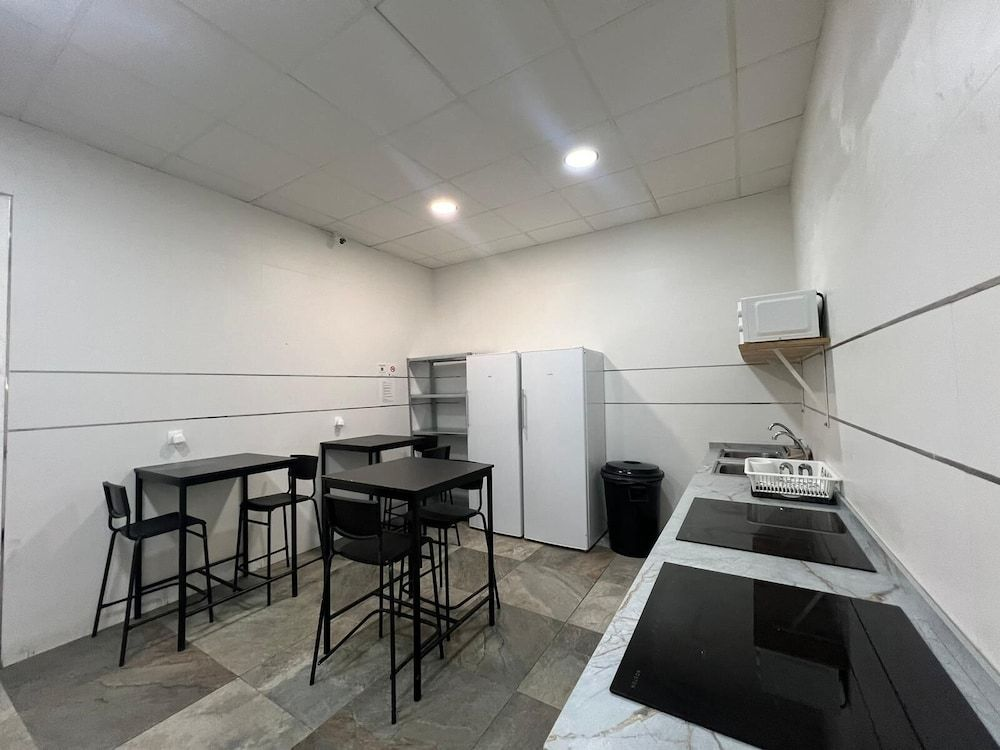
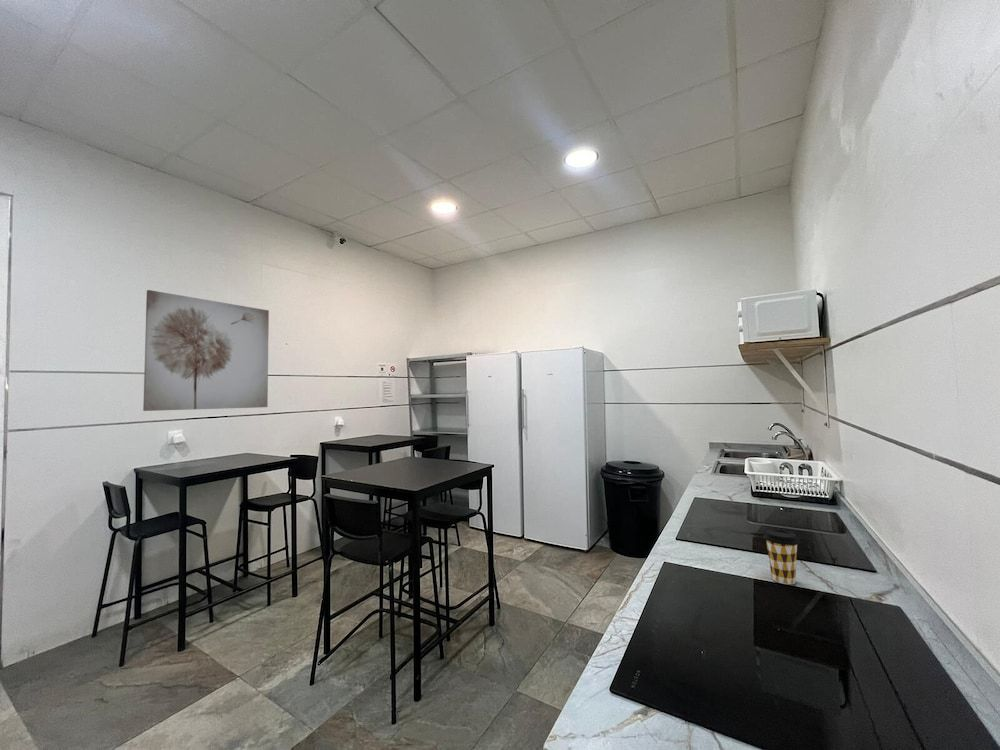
+ coffee cup (782, 556)
+ wall art (213, 354)
